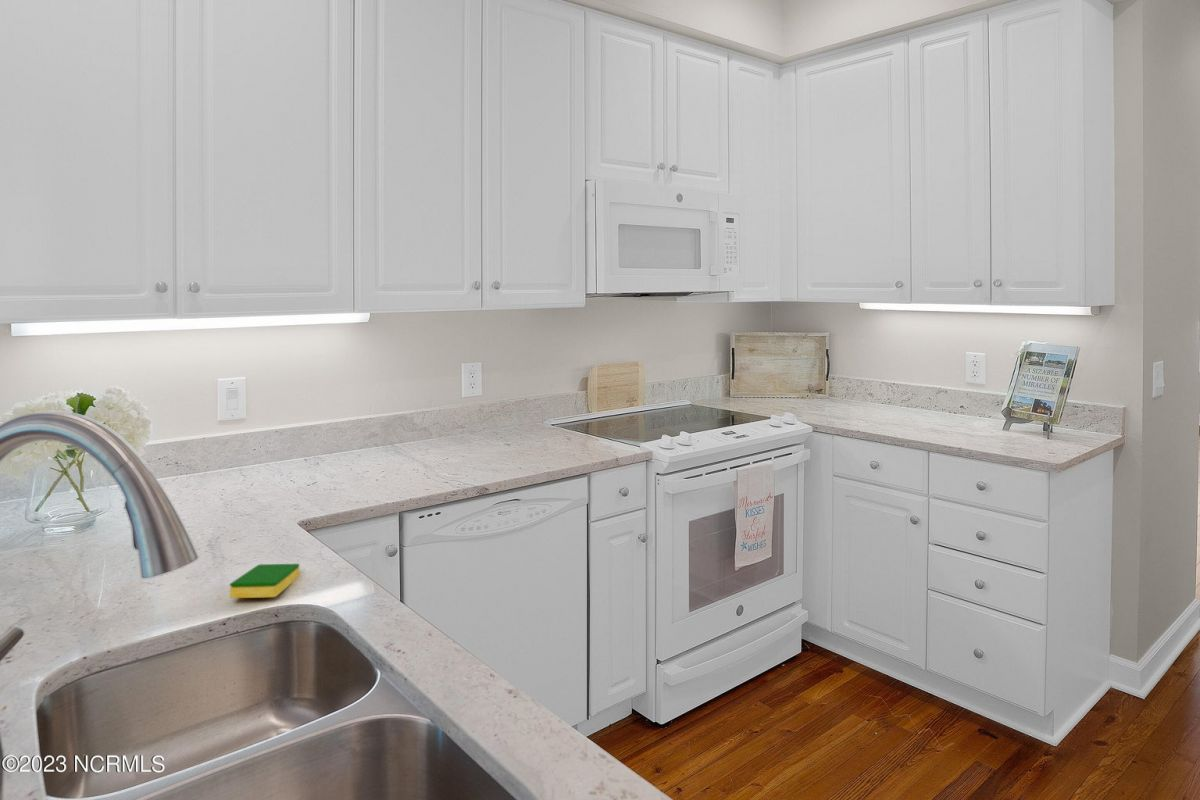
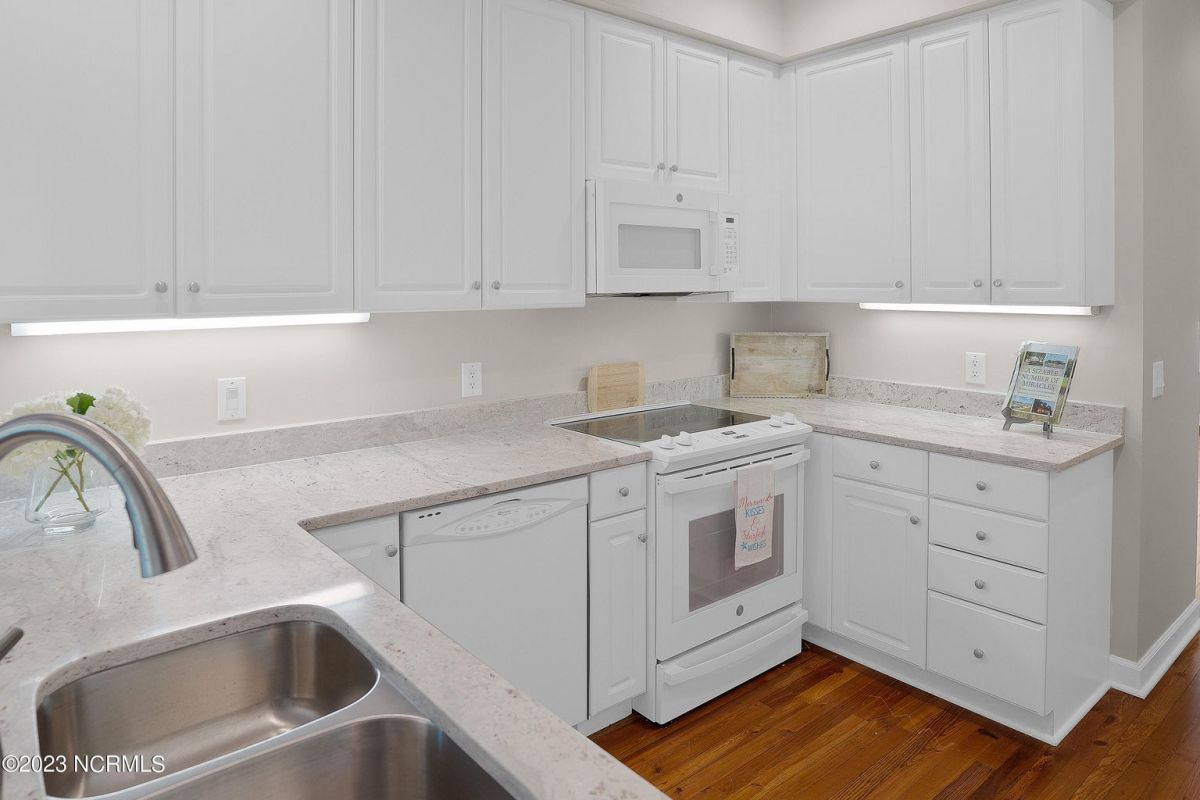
- dish sponge (266, 580)
